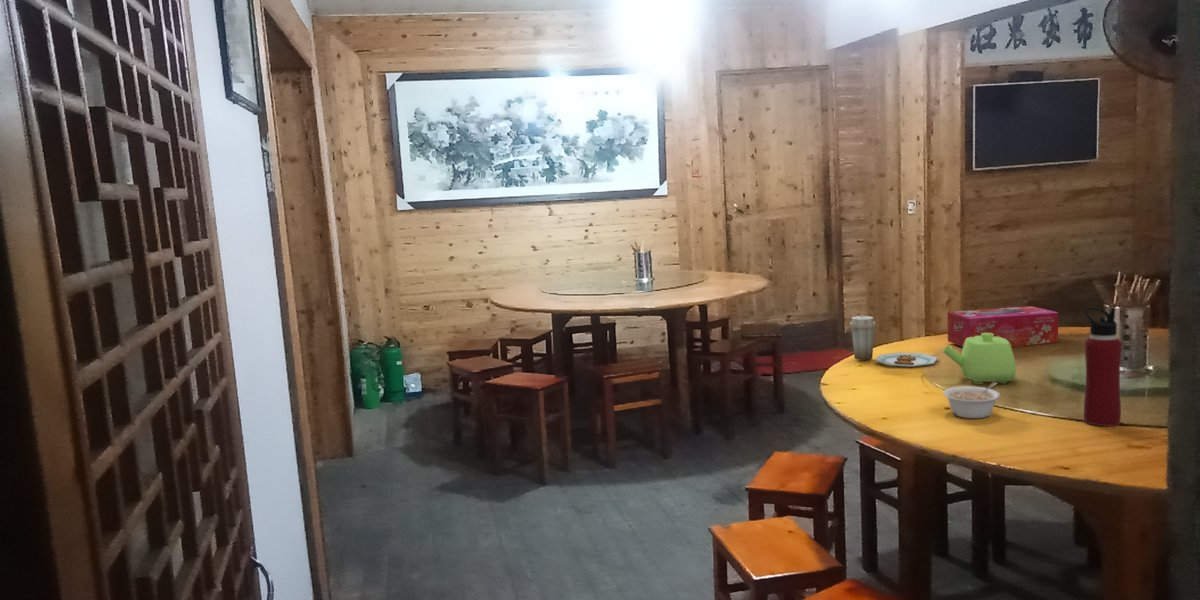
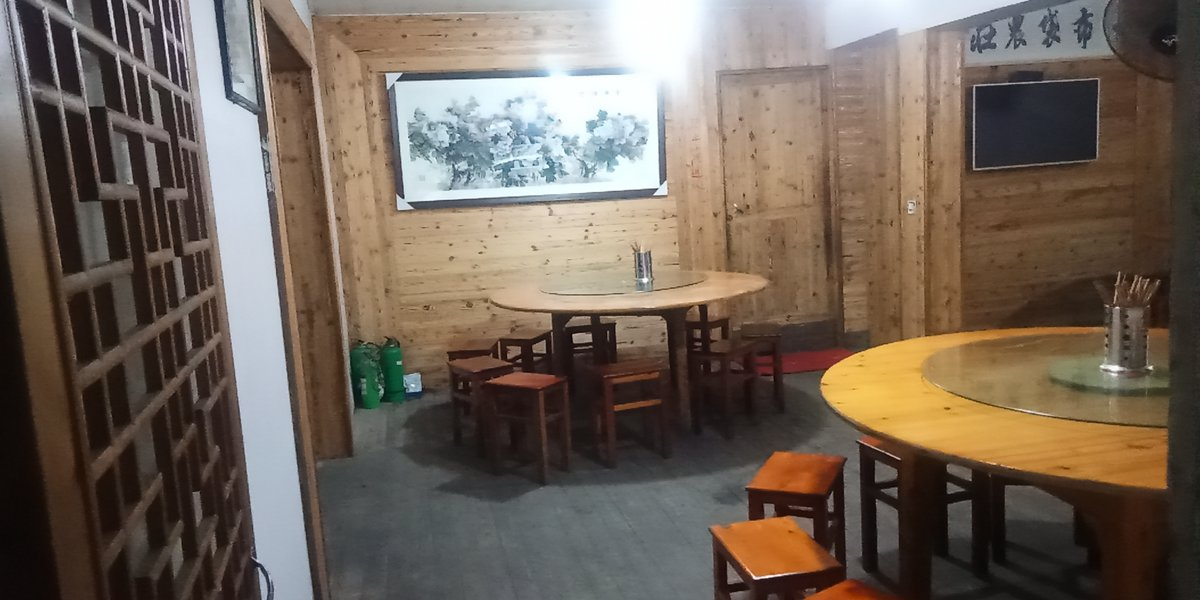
- water bottle (1102, 365)
- tissue box (1001, 327)
- teapot (976, 356)
- plate (893, 353)
- legume (971, 400)
